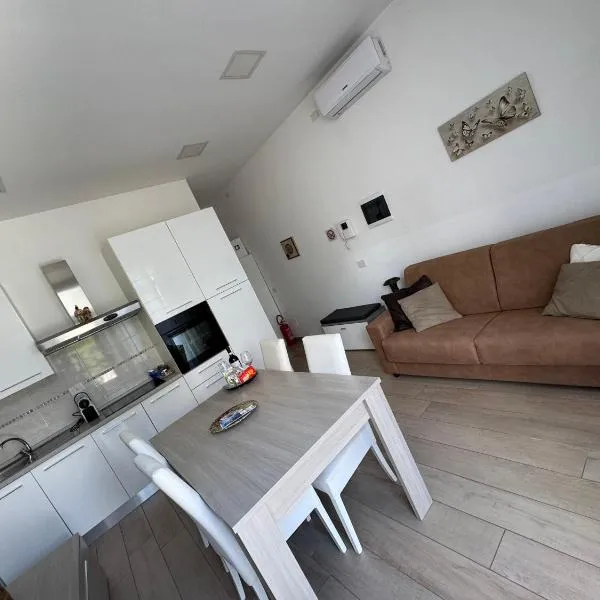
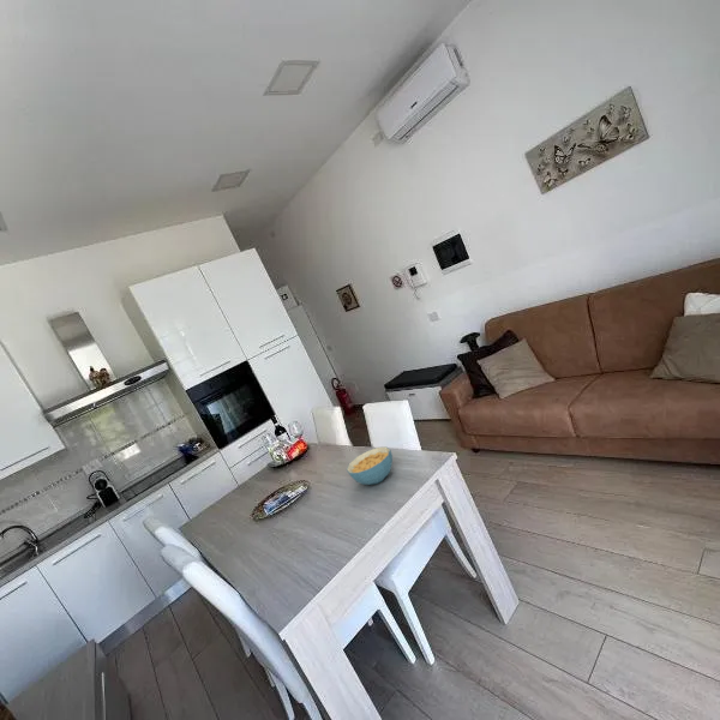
+ cereal bowl (373, 469)
